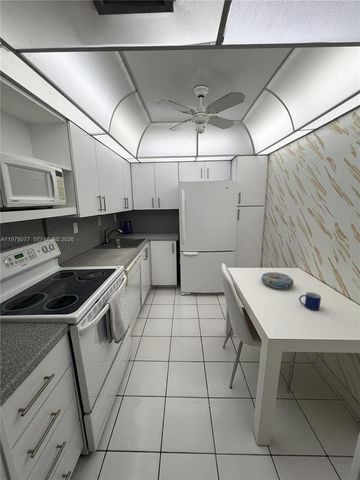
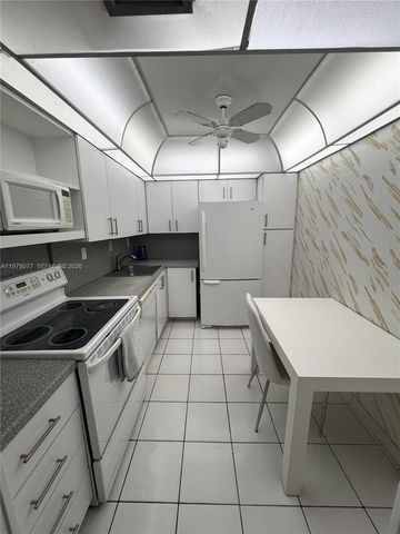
- decorative bowl (276, 280)
- mug (309, 300)
